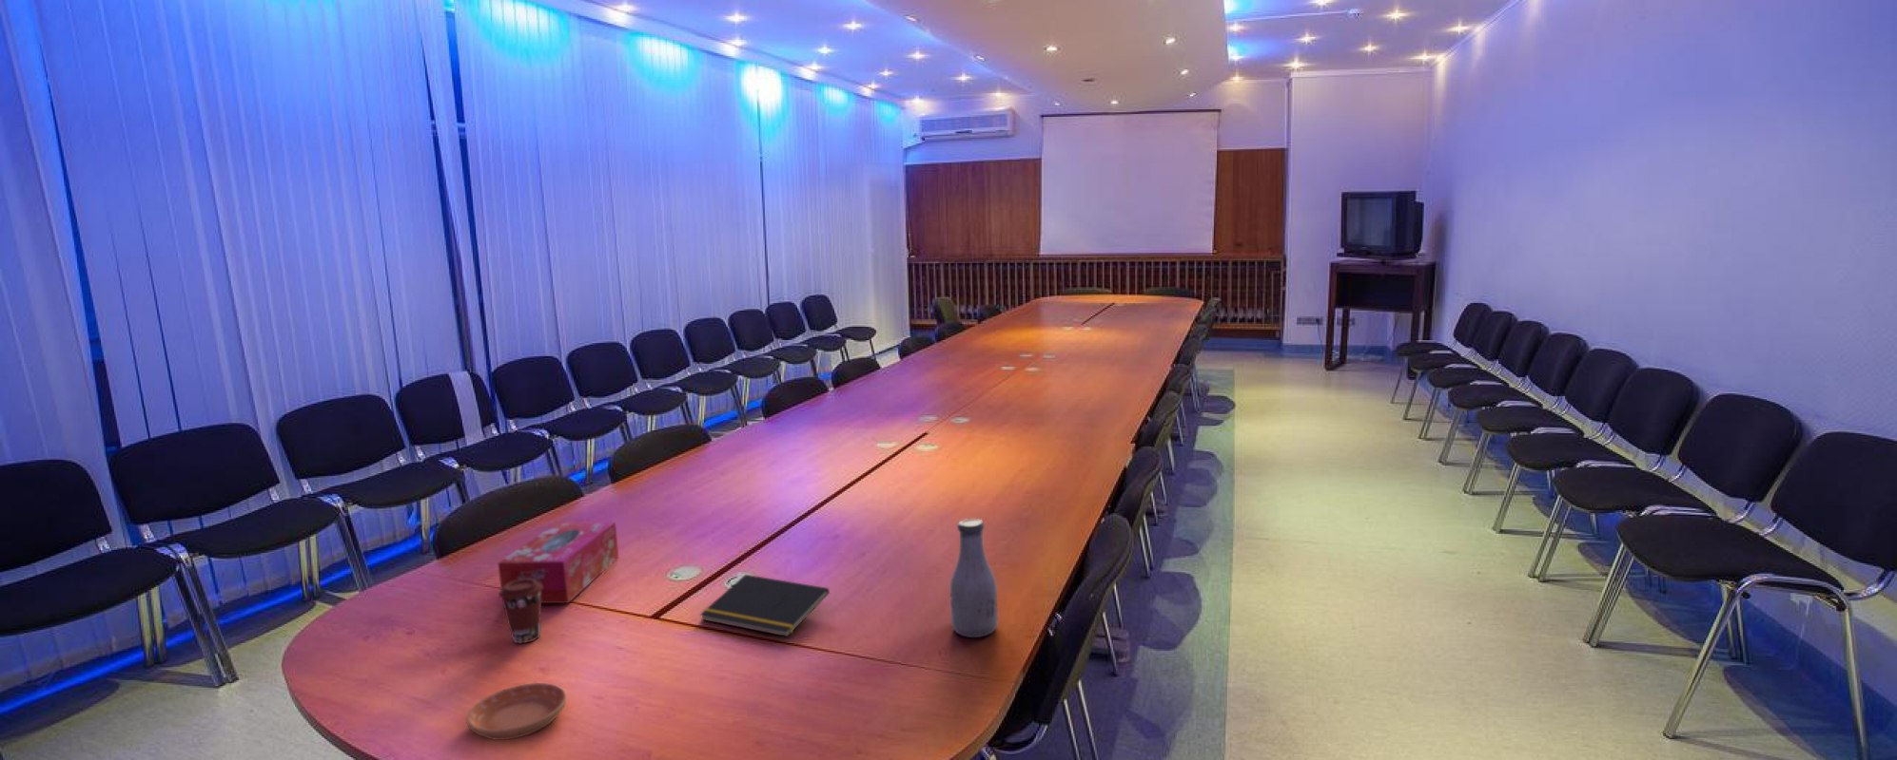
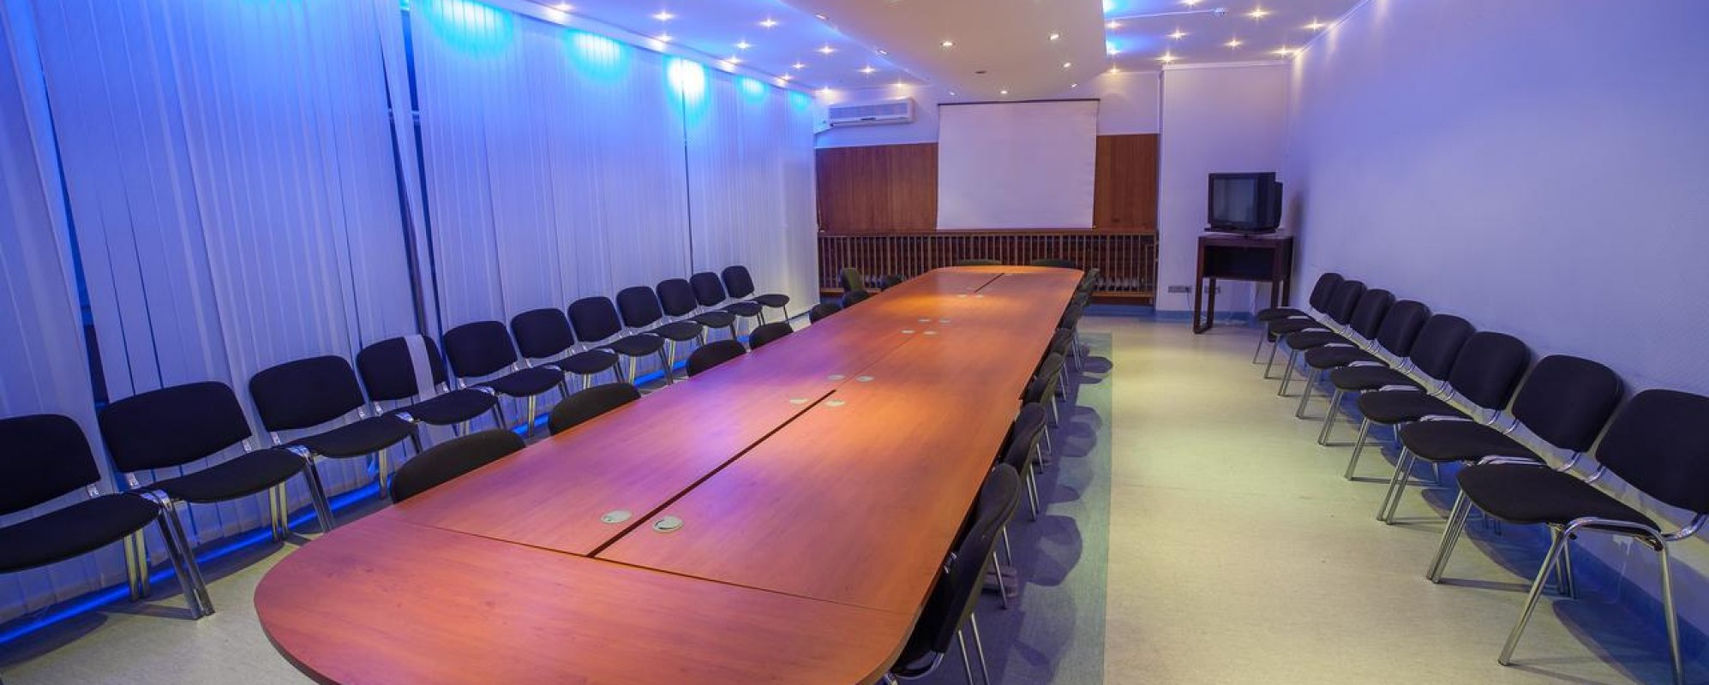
- tissue box (563, 559)
- bottle (973, 575)
- notepad (765, 603)
- saucer (518, 713)
- coffee cup (523, 611)
